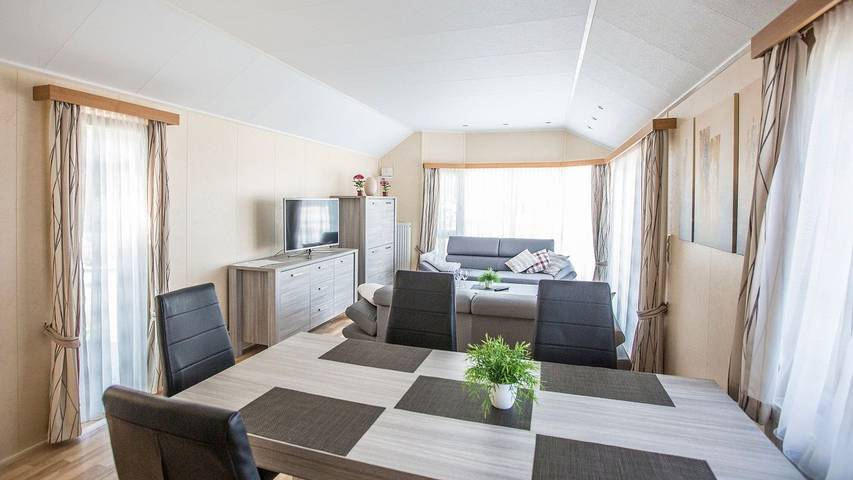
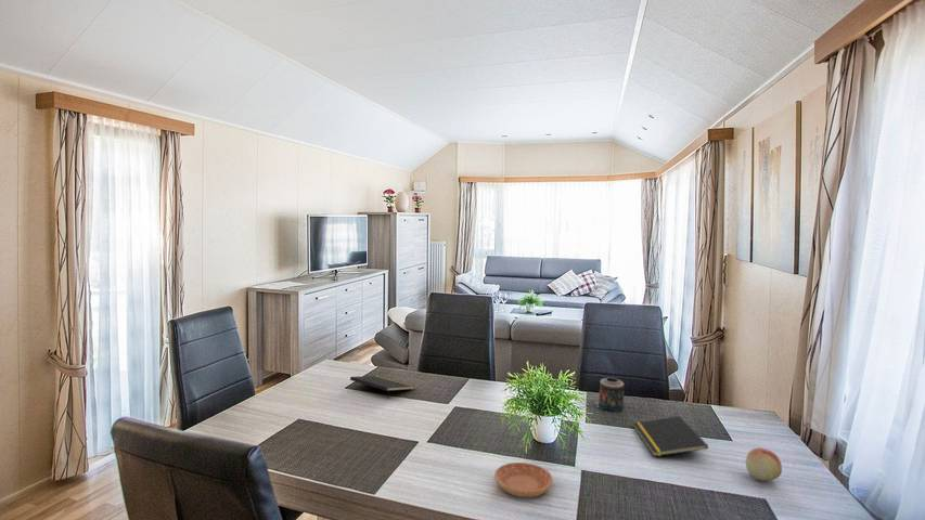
+ candle (607, 392)
+ notepad (382, 382)
+ saucer (523, 480)
+ notepad (667, 434)
+ fruit (763, 464)
